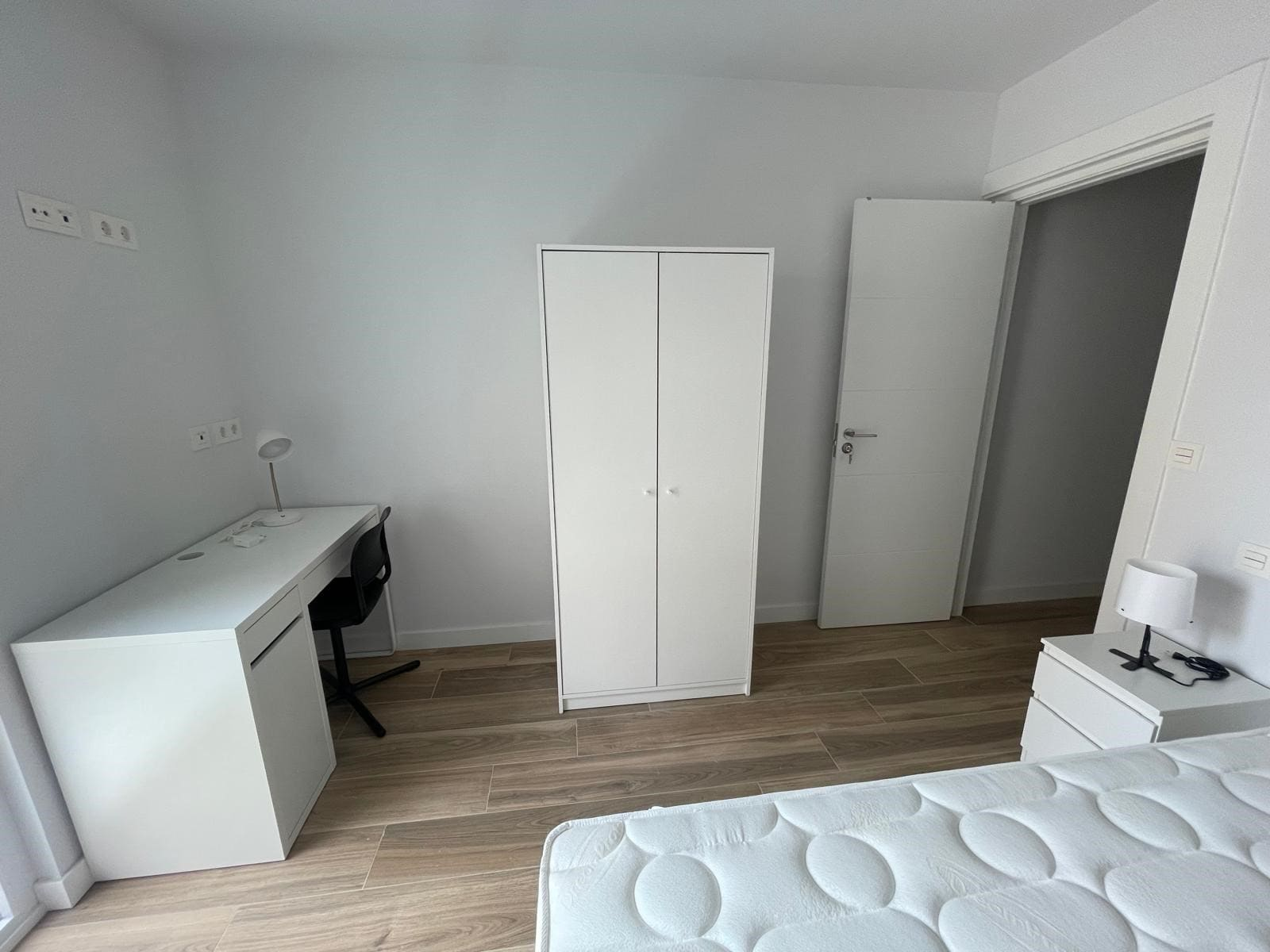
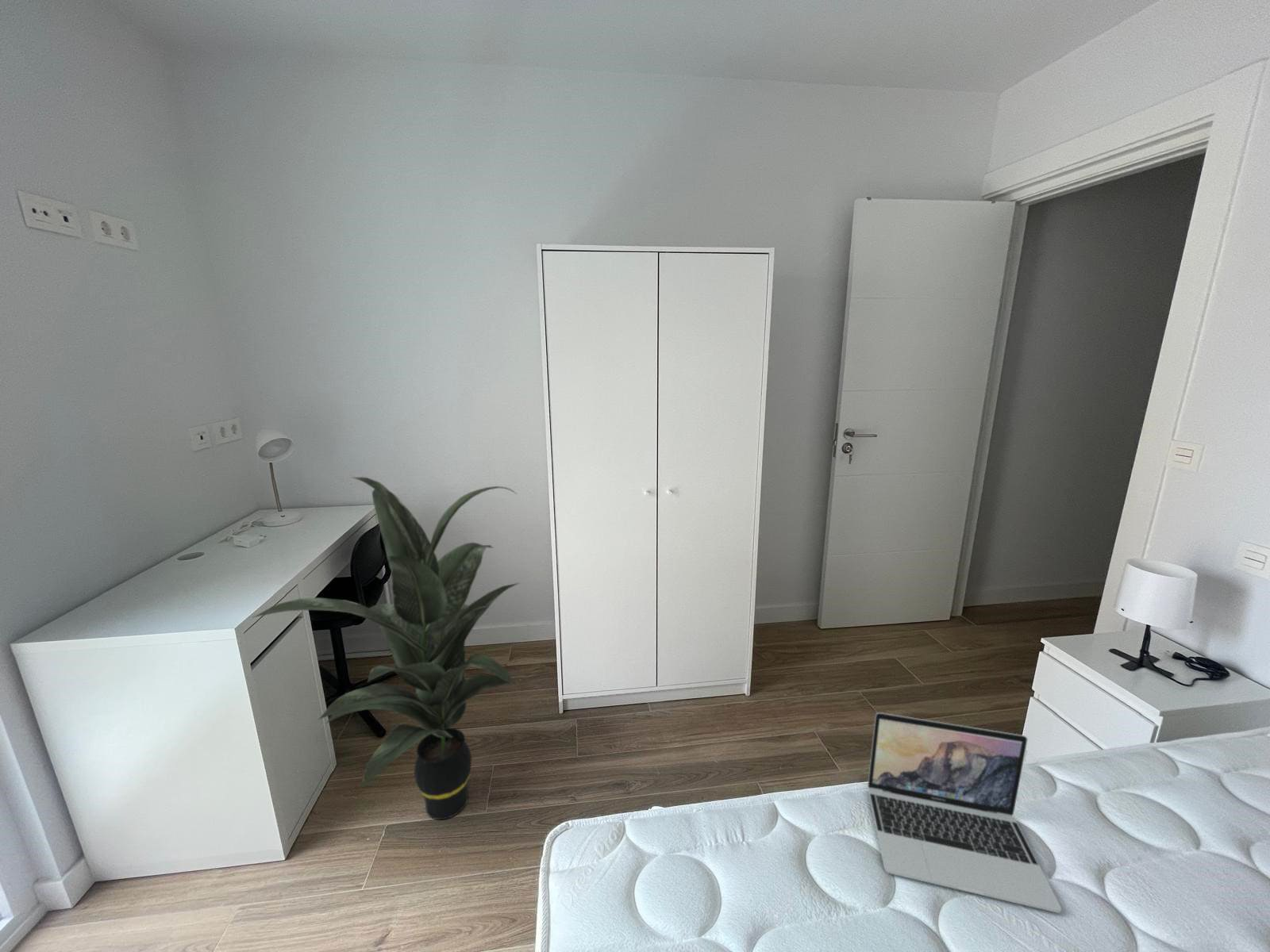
+ indoor plant (421, 647)
+ laptop (958, 802)
